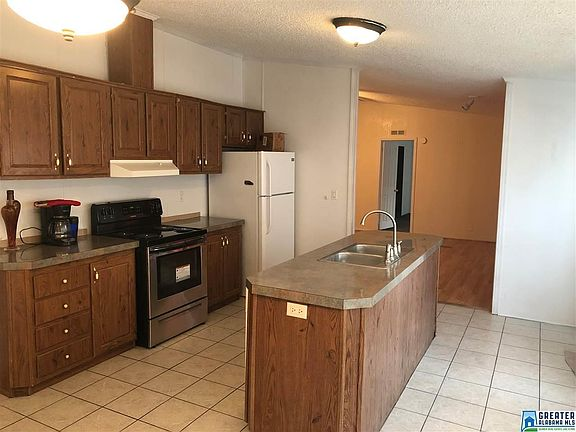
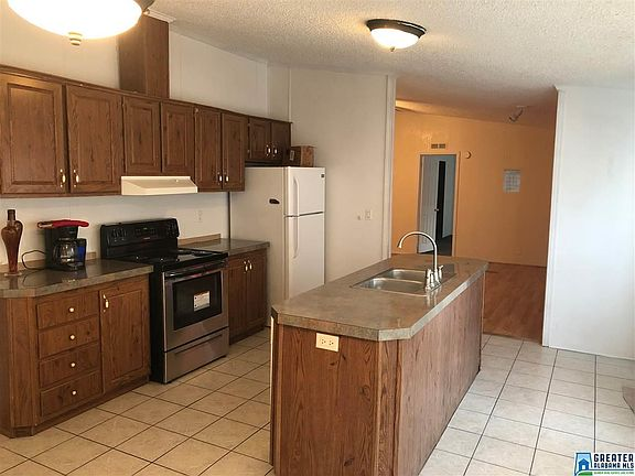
+ calendar (512, 177)
